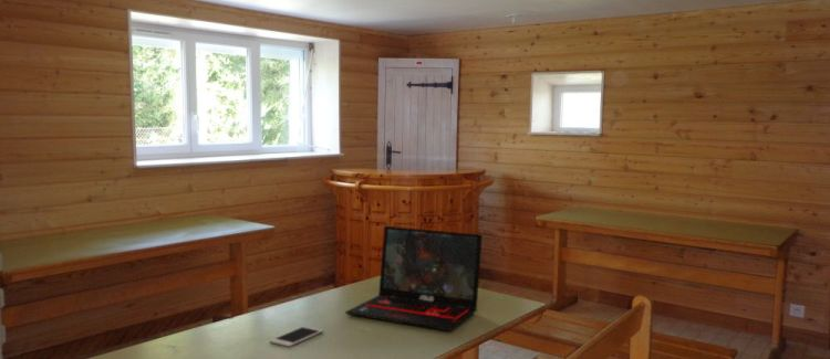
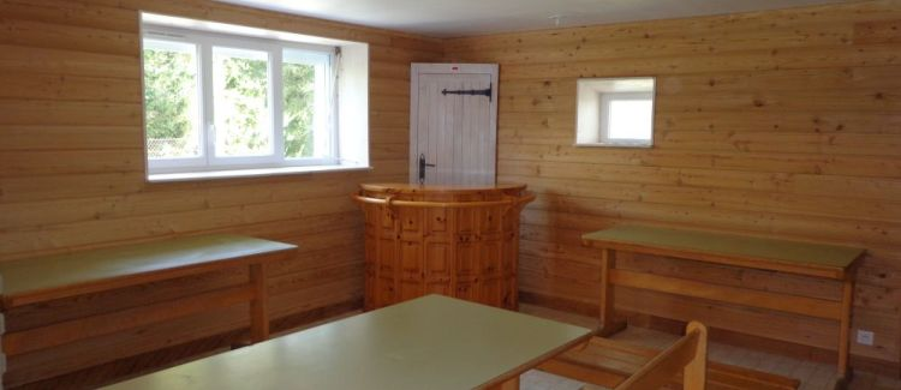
- laptop (414, 274)
- cell phone (297, 336)
